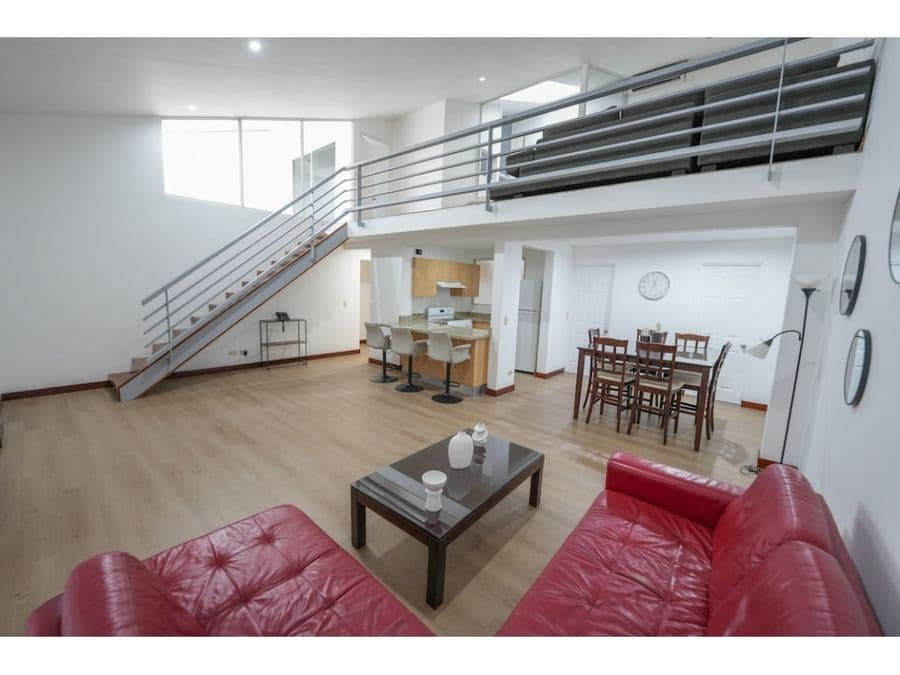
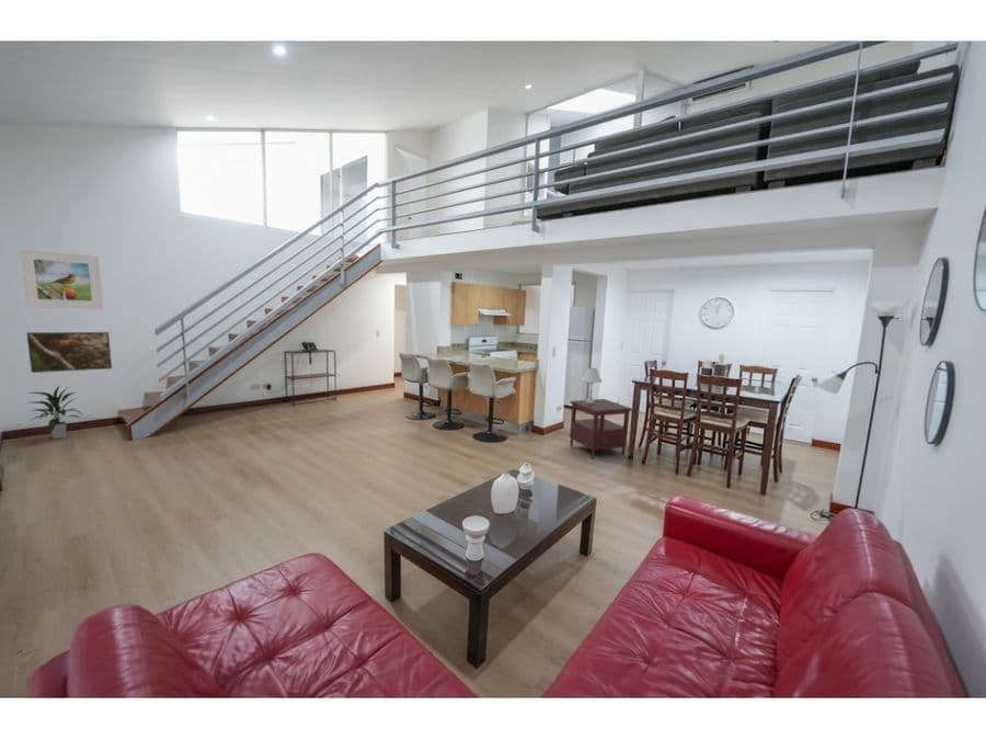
+ indoor plant (55, 411)
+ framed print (71, 351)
+ side table (598, 428)
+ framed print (64, 281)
+ table lamp (591, 385)
